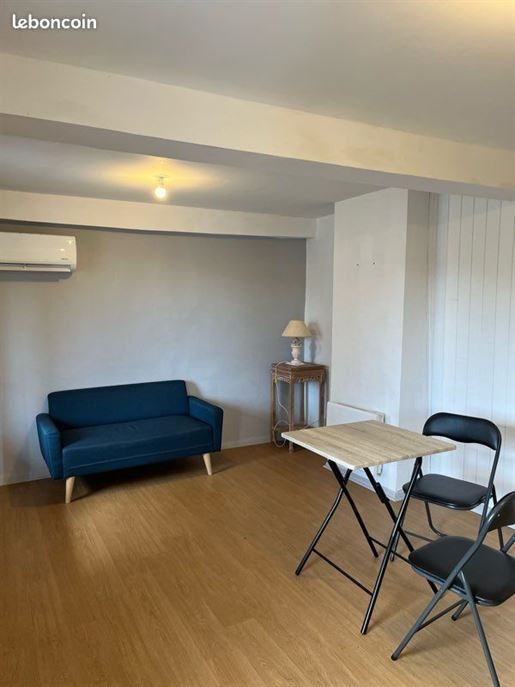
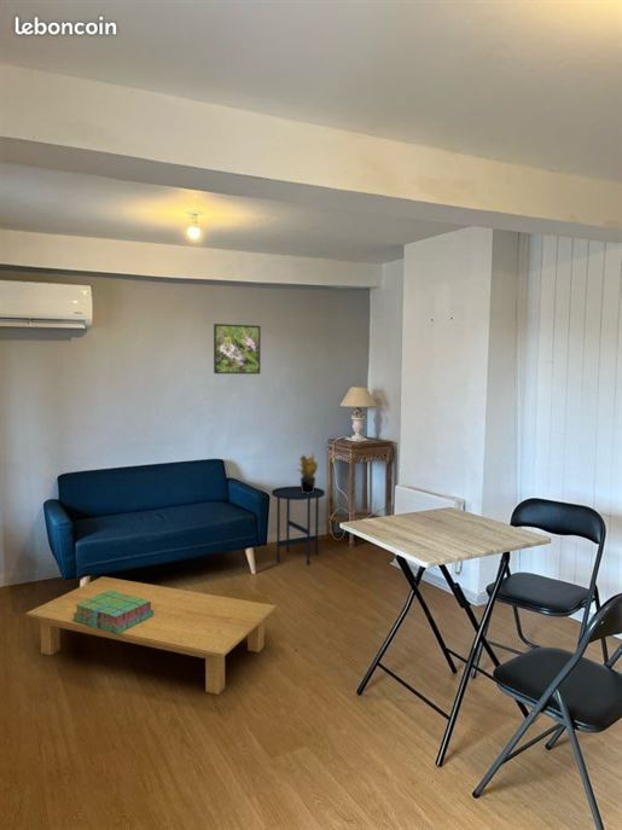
+ stack of books (112, 609)
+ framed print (237, 349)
+ side table (297, 524)
+ coffee table (153, 629)
+ potted plant (307, 470)
